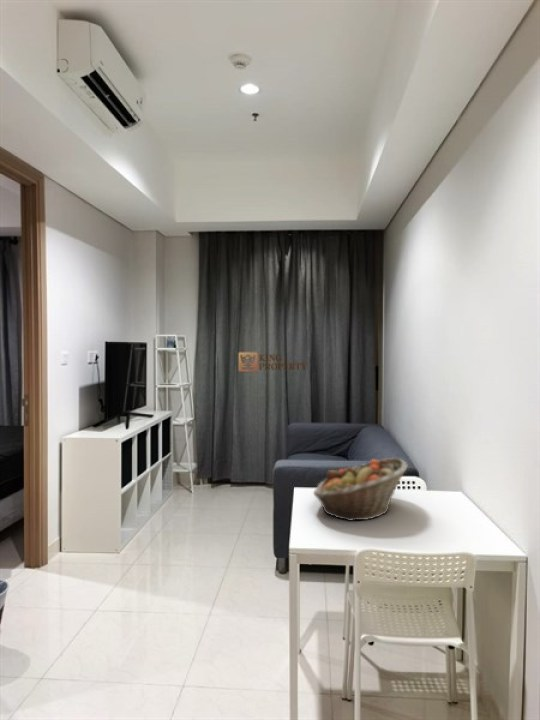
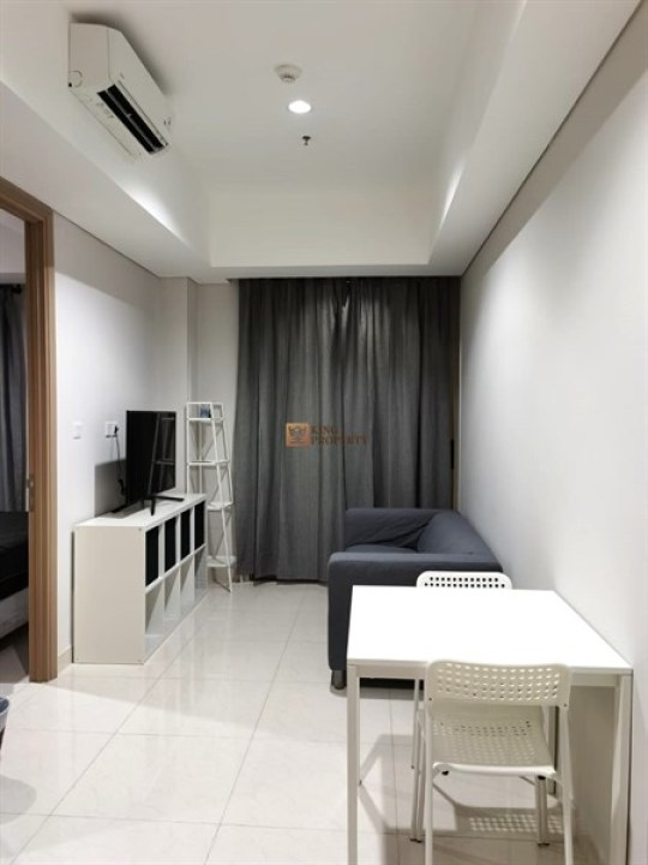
- fruit basket (360, 484)
